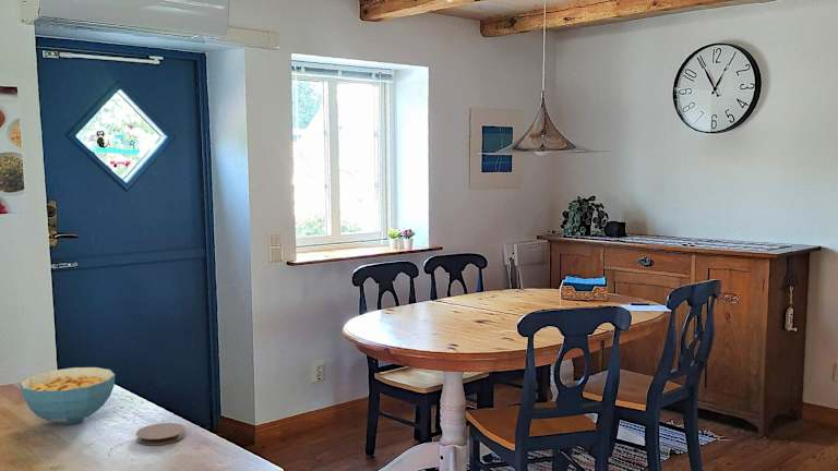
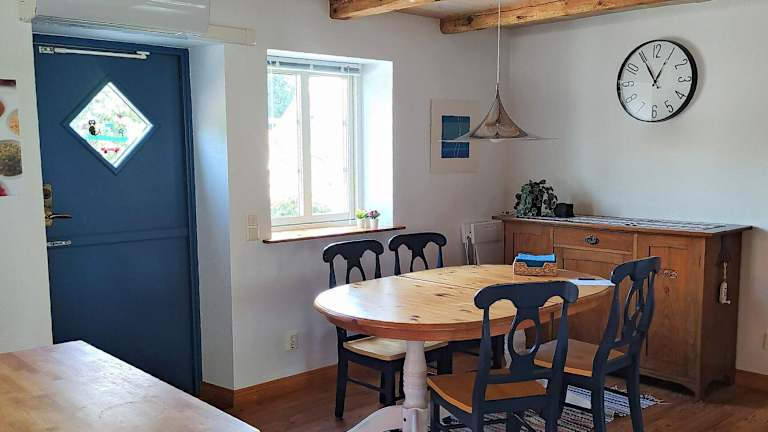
- coaster (160, 433)
- cereal bowl (69, 399)
